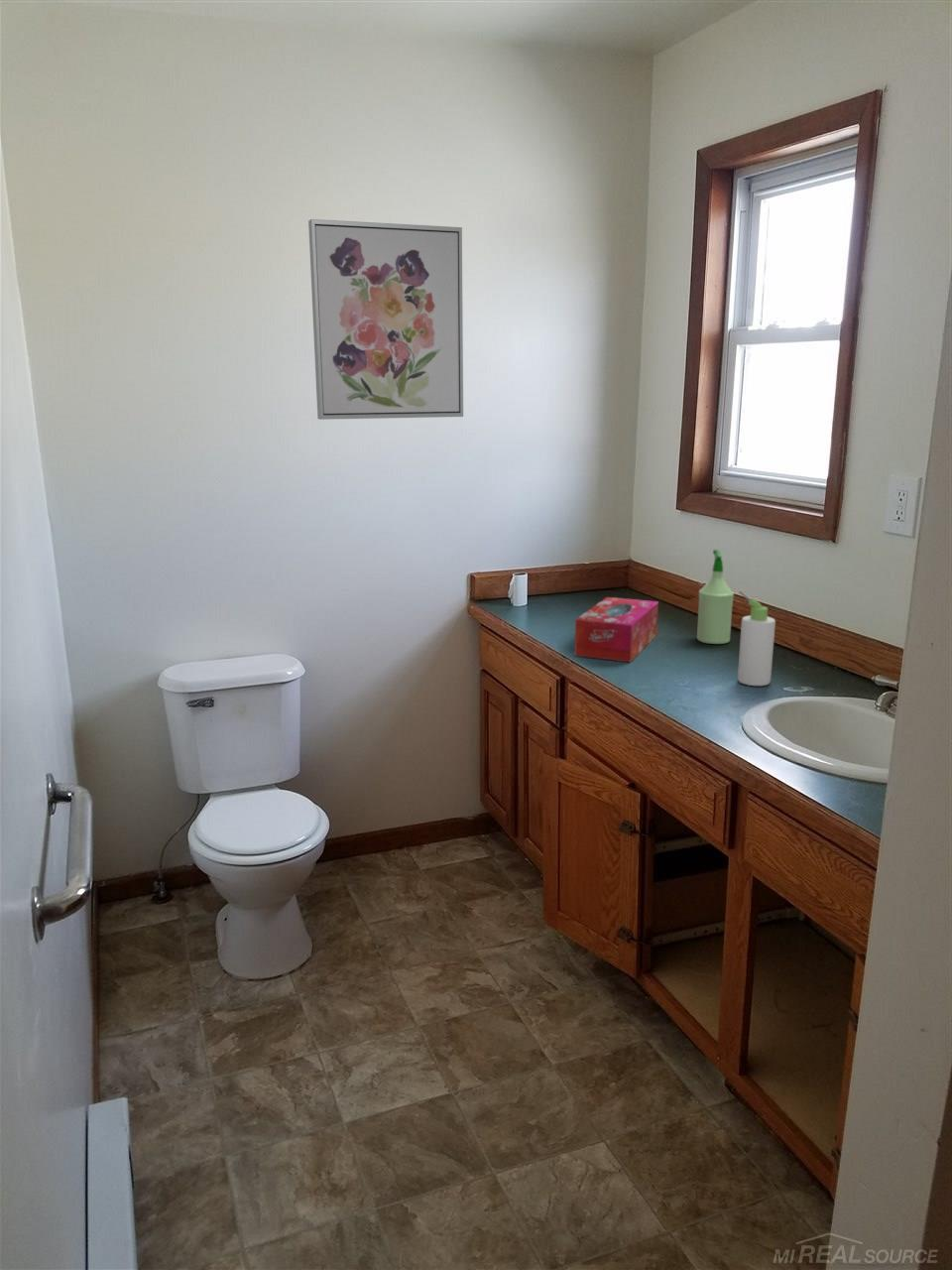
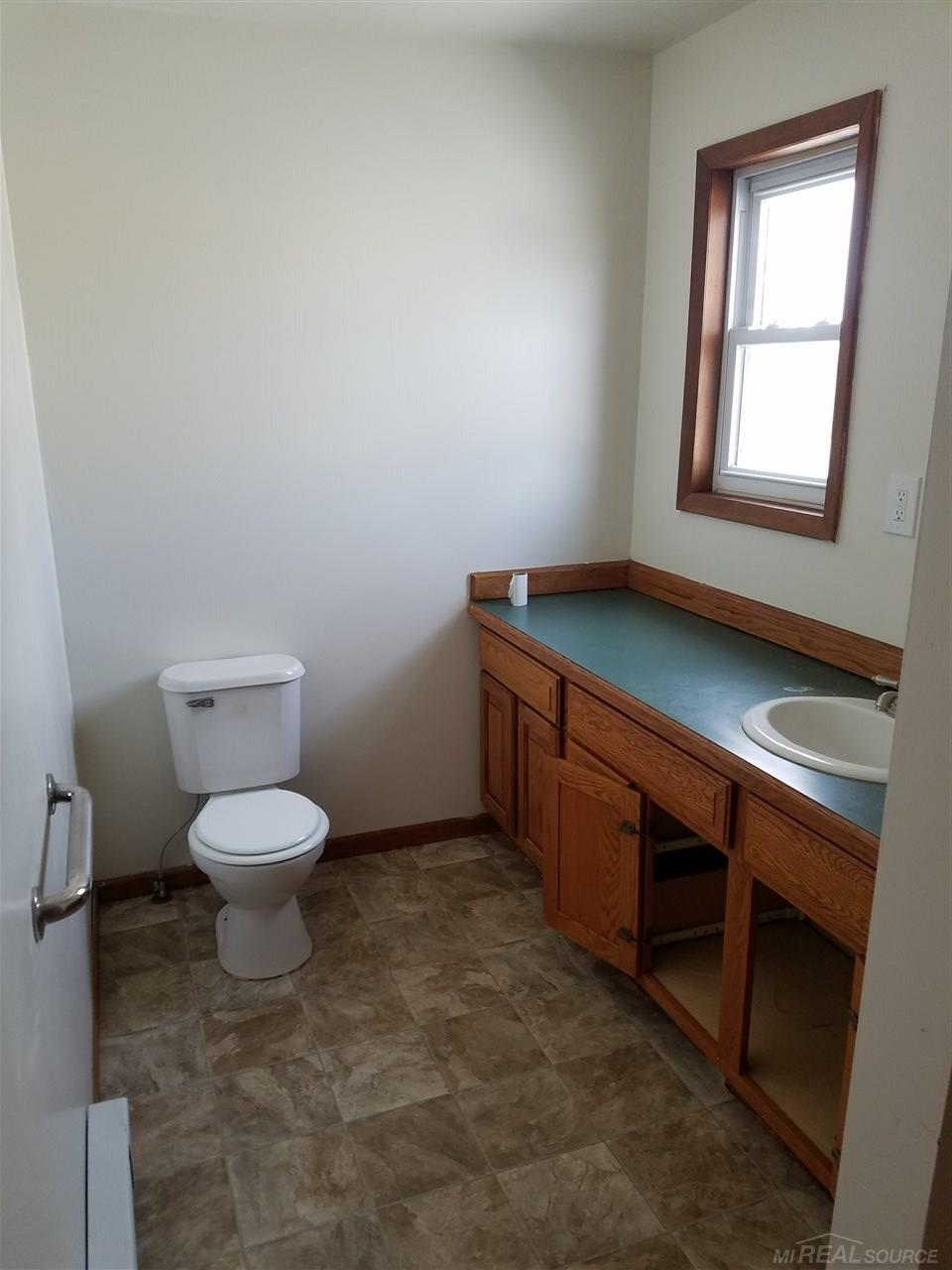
- wall art (389, 323)
- bottle (754, 637)
- spray bottle (716, 596)
- tissue box (618, 627)
